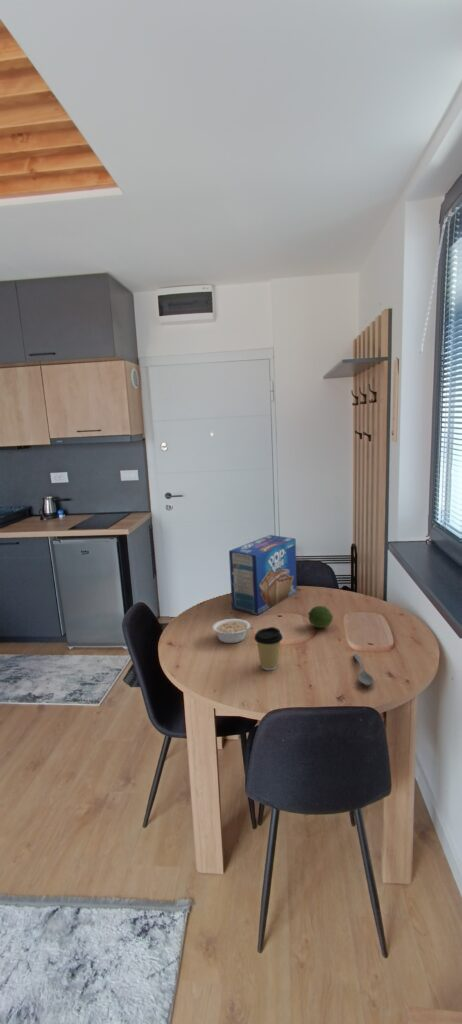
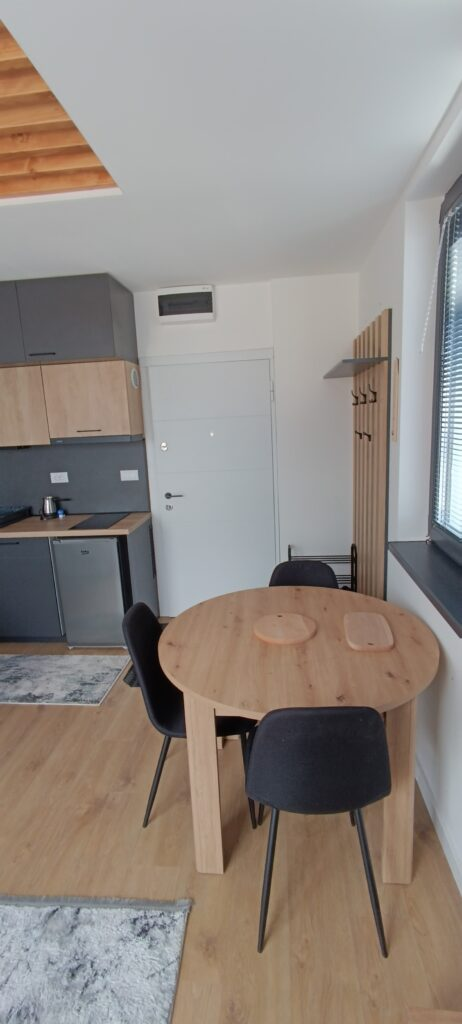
- toaster pastry box (264, 572)
- coffee cup (268, 649)
- legume (233, 630)
- soupspoon (361, 667)
- fruit (320, 617)
